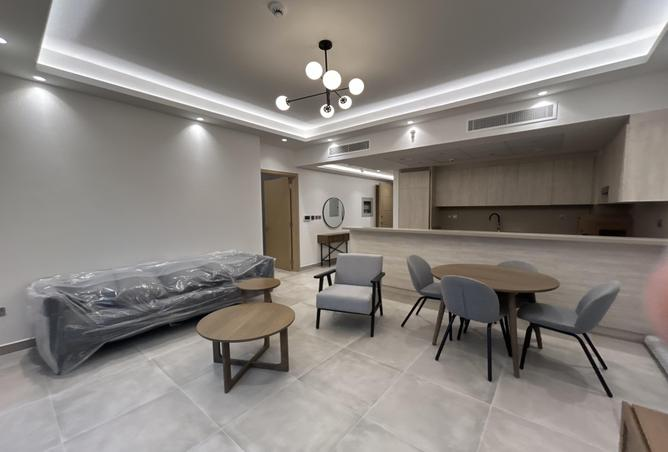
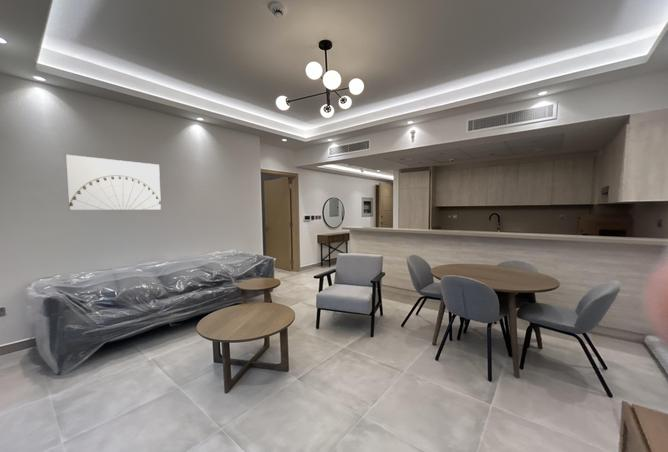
+ wall art (118, 185)
